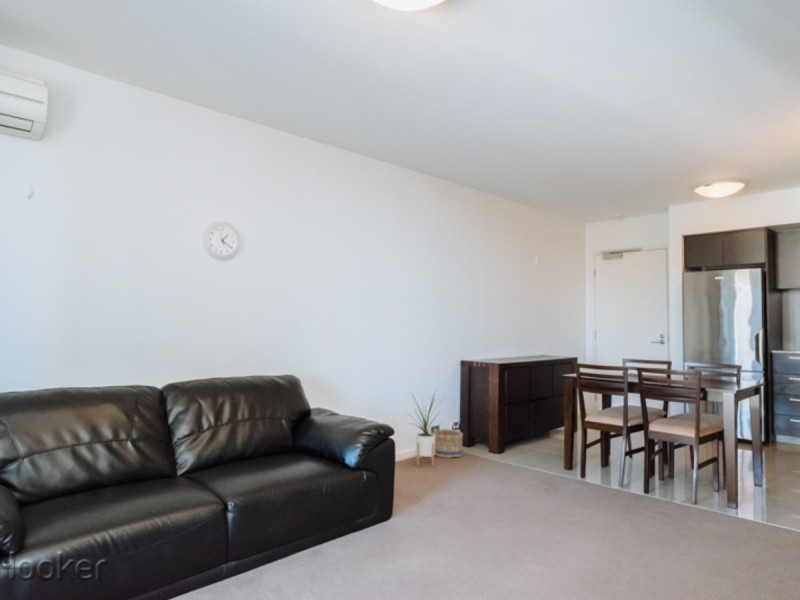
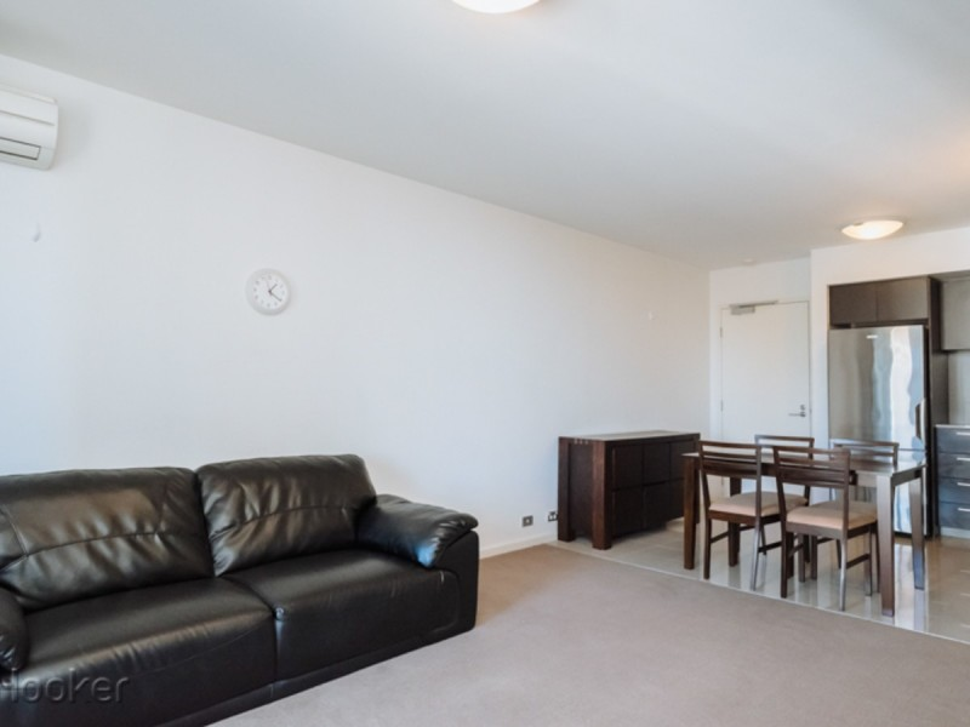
- basket (447, 443)
- house plant (425, 425)
